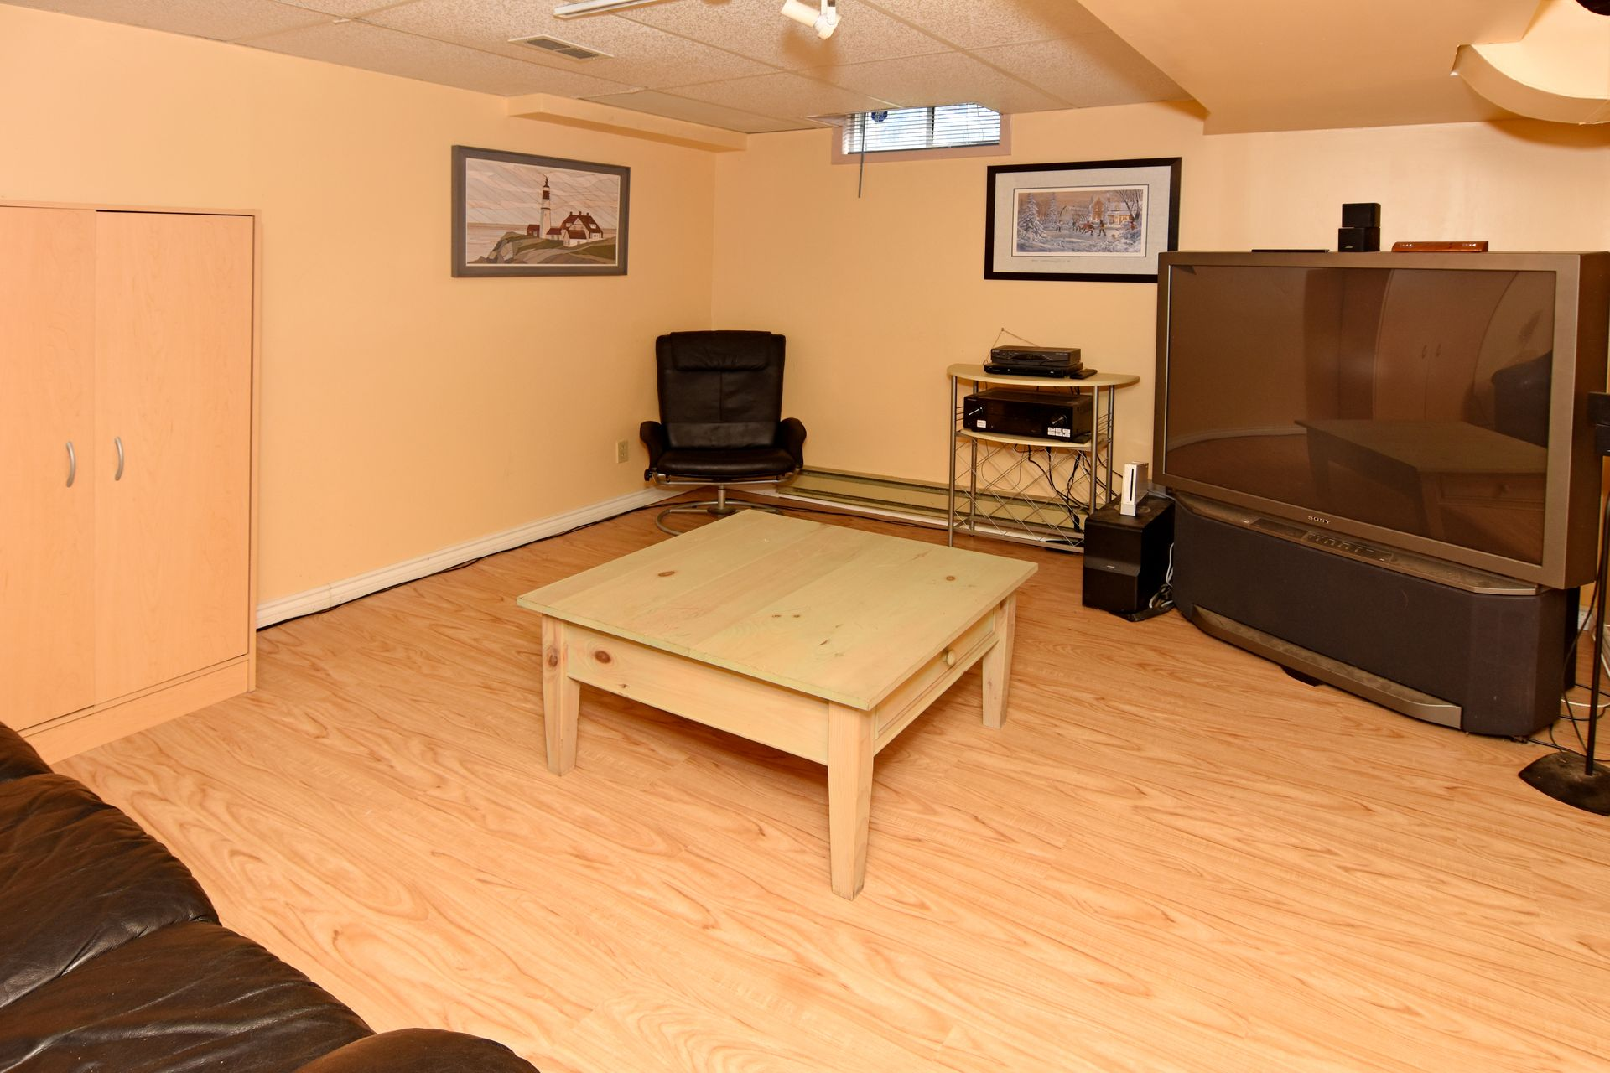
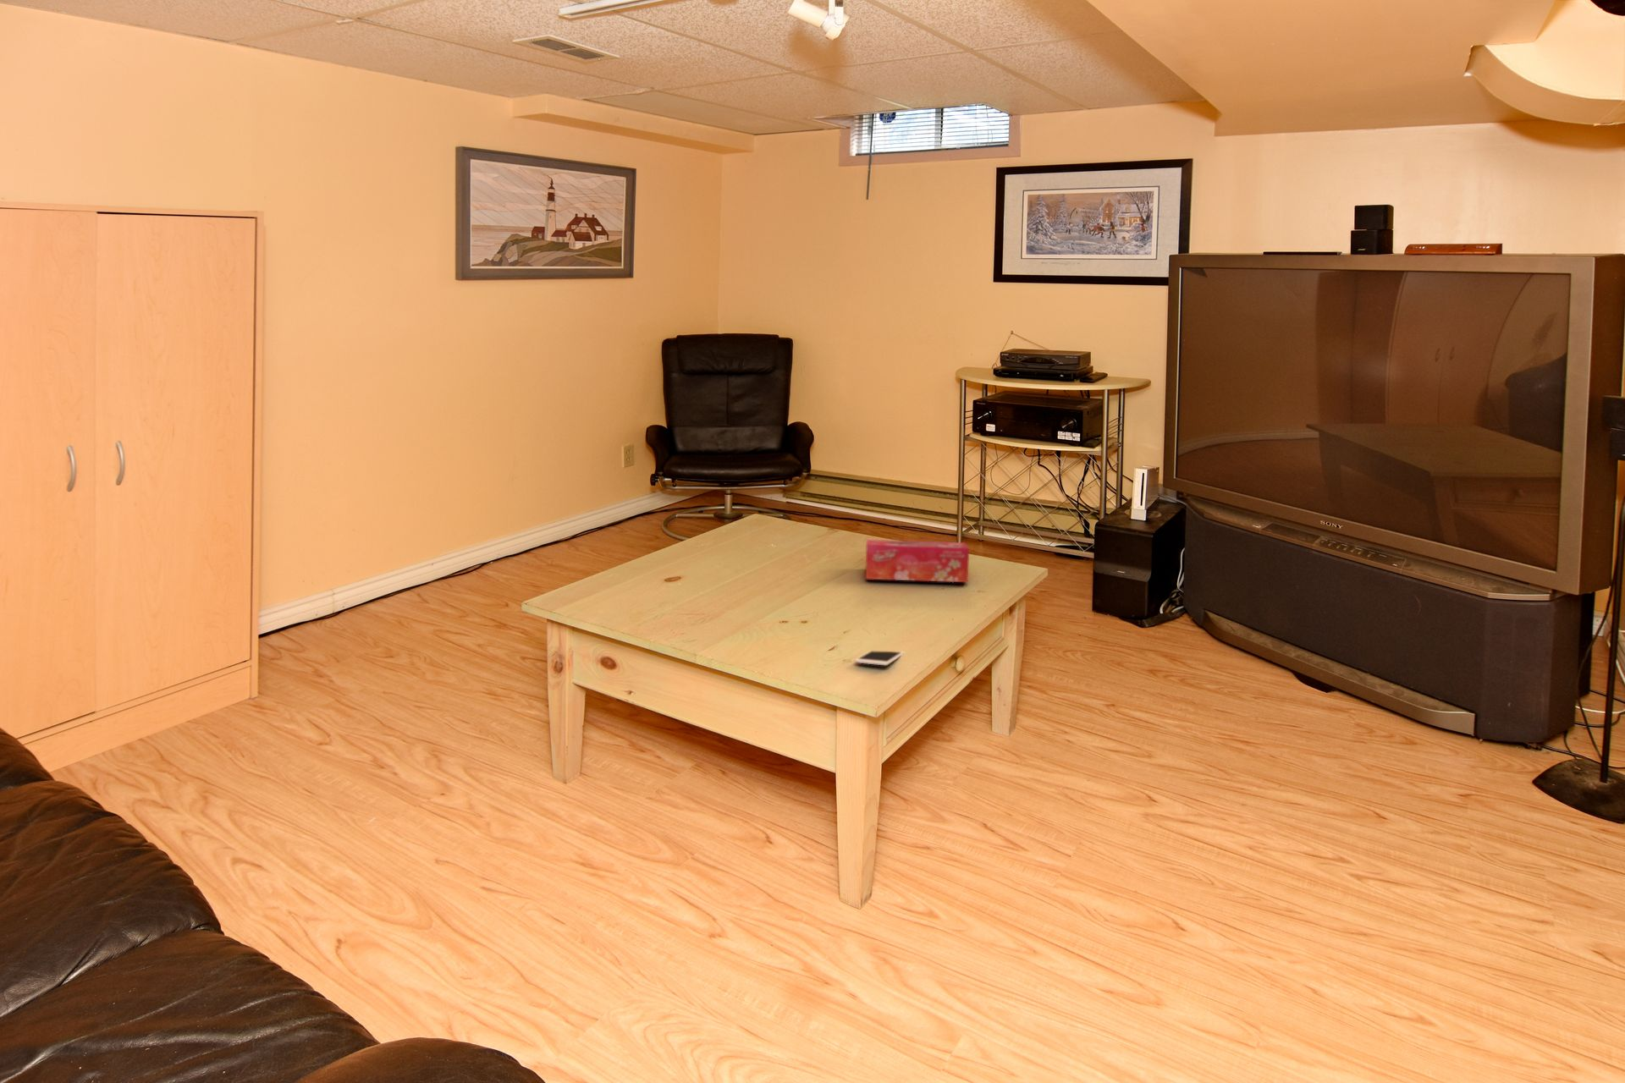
+ tissue box (915, 560)
+ cell phone (880, 656)
